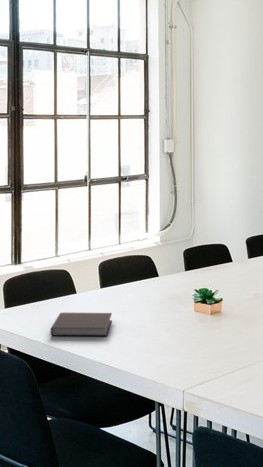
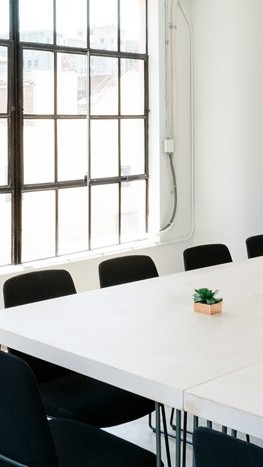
- notebook (82, 323)
